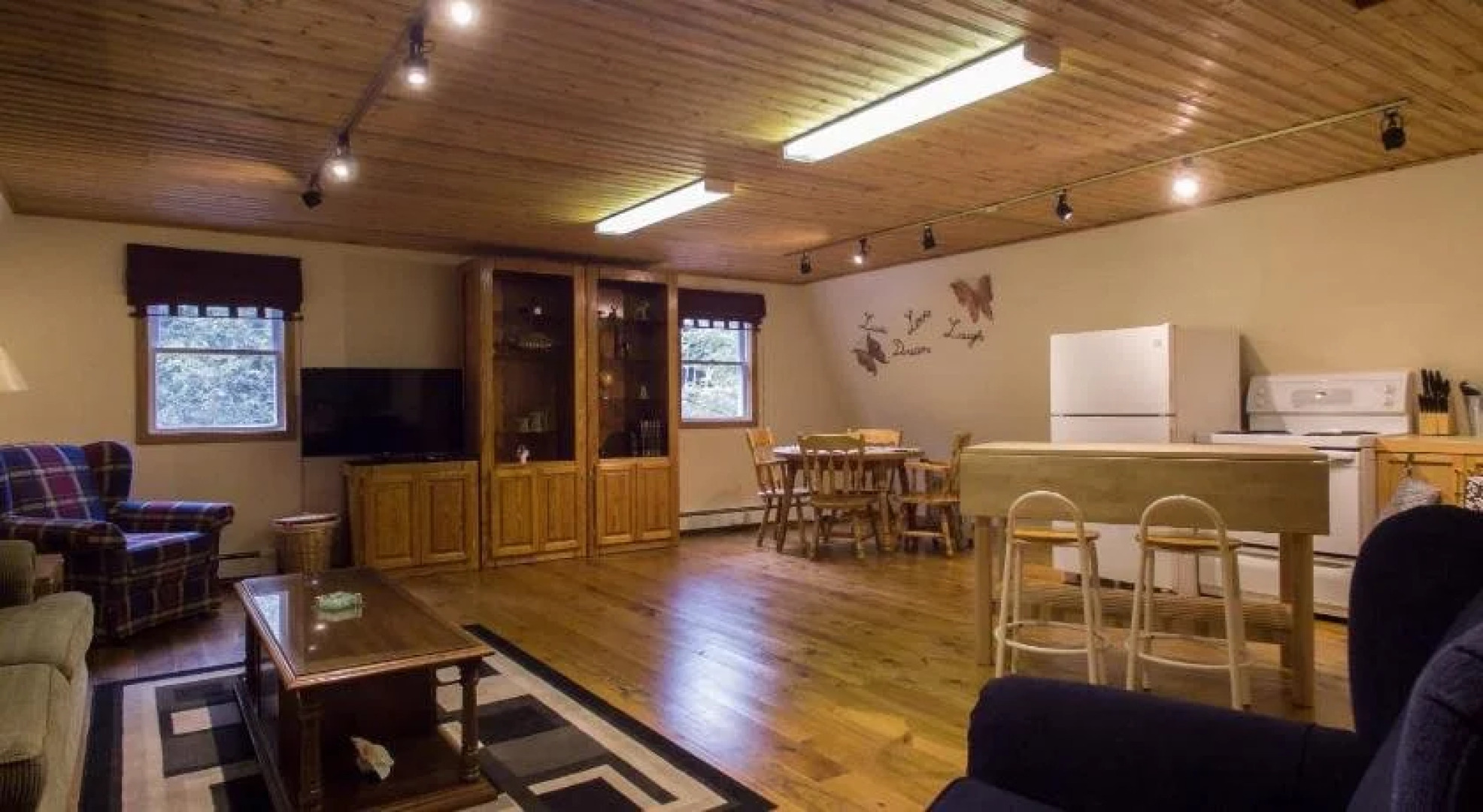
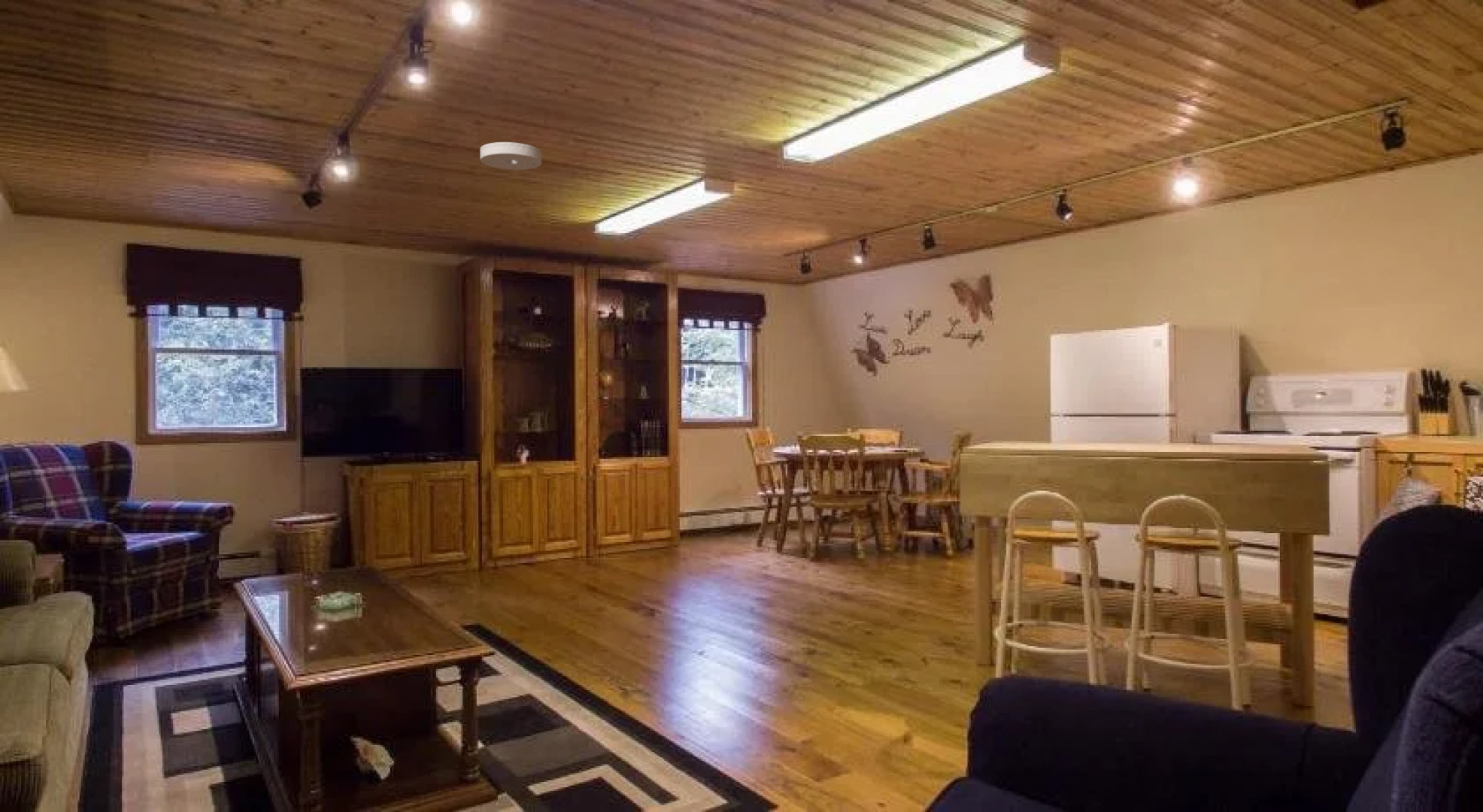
+ smoke detector (511, 156)
